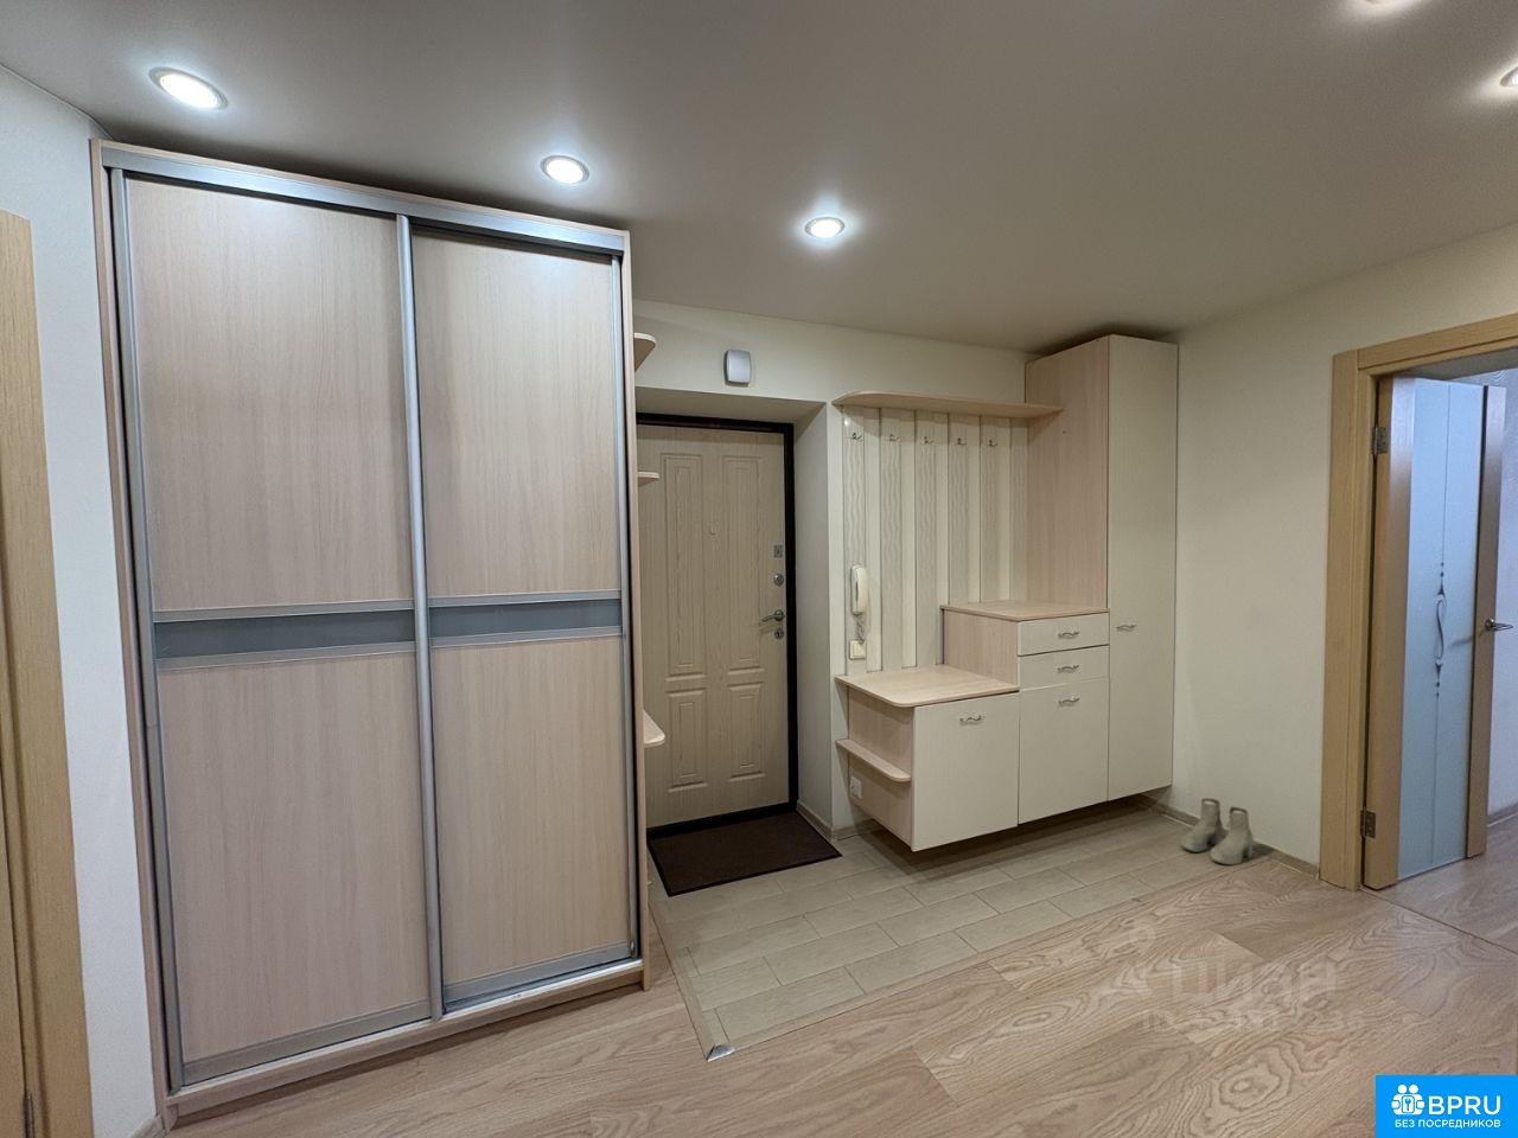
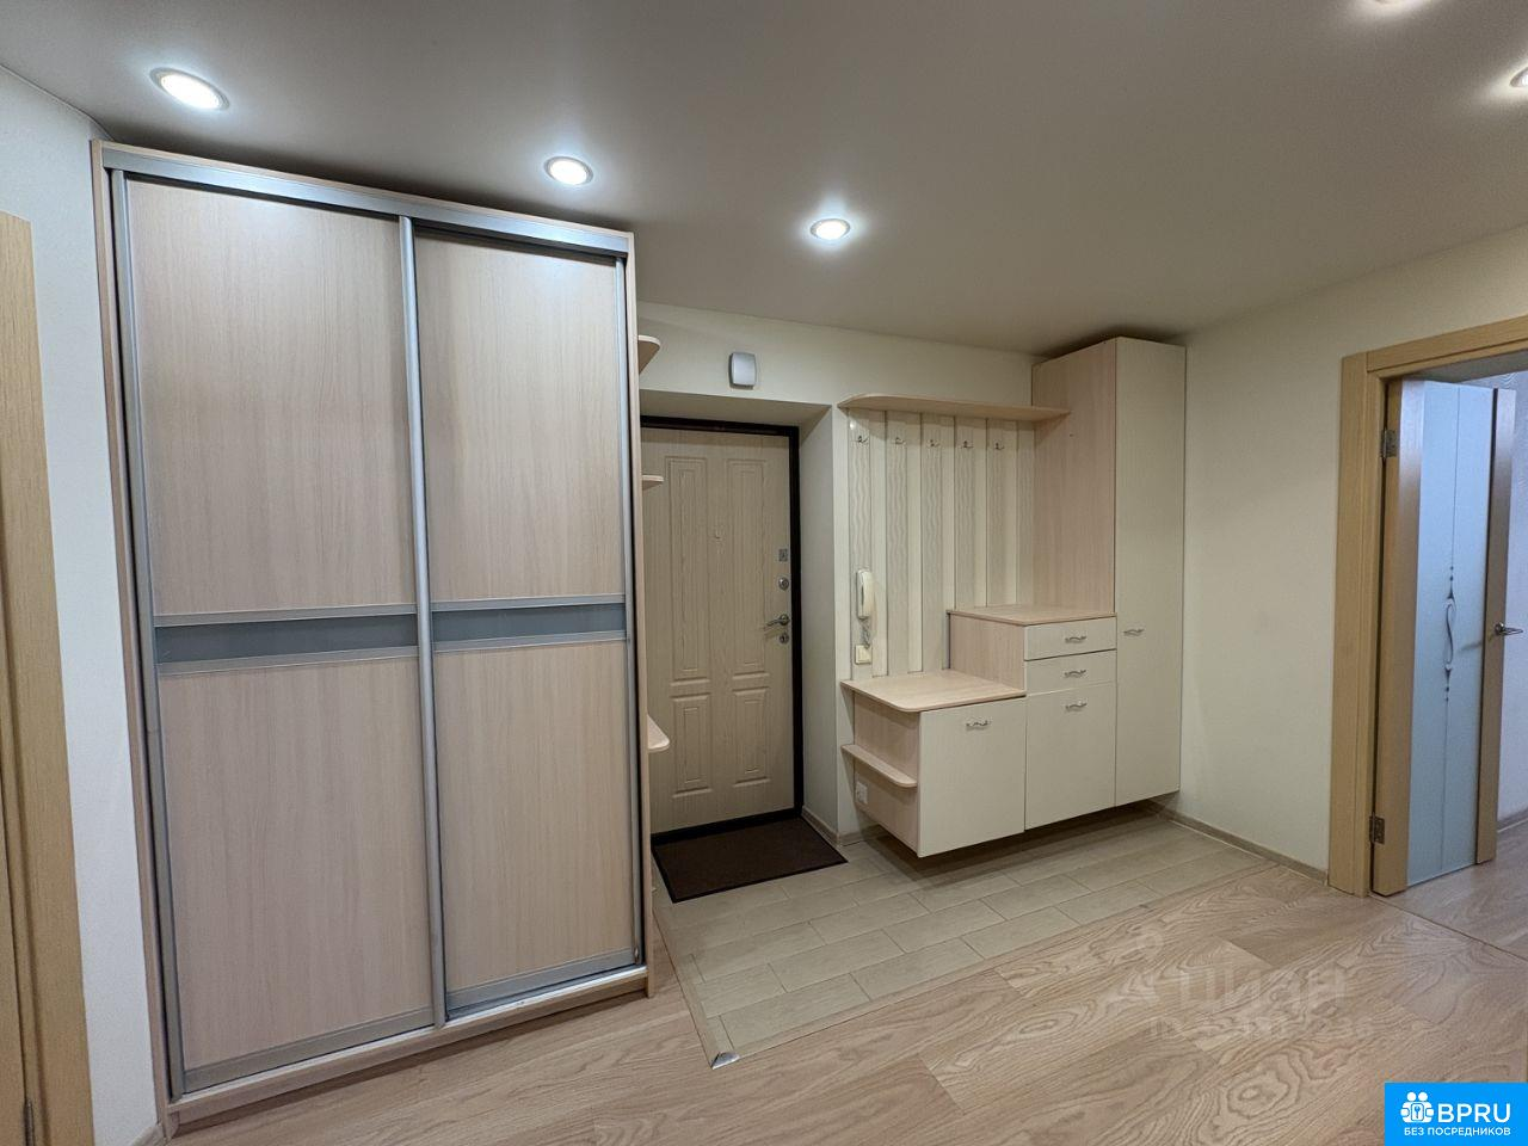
- boots (1218, 828)
